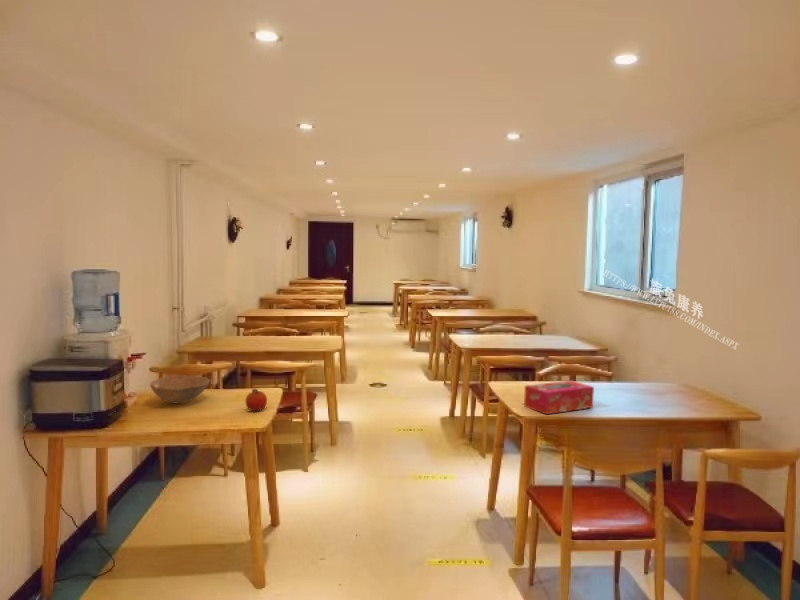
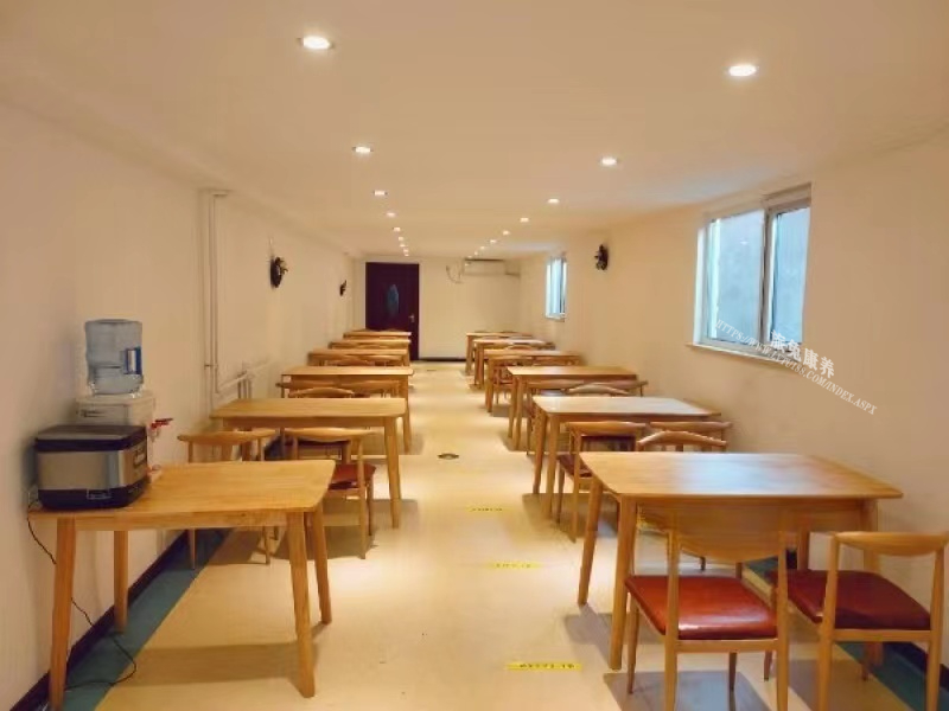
- tissue box (558, 396)
- fruit (256, 399)
- bowl (180, 391)
